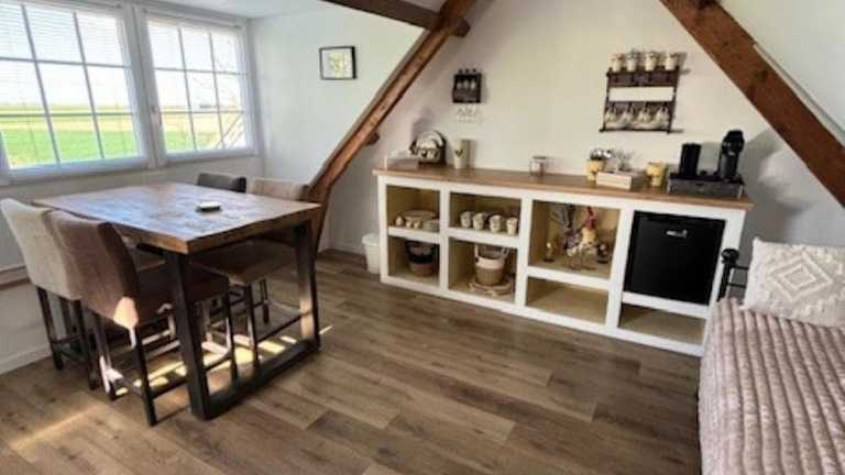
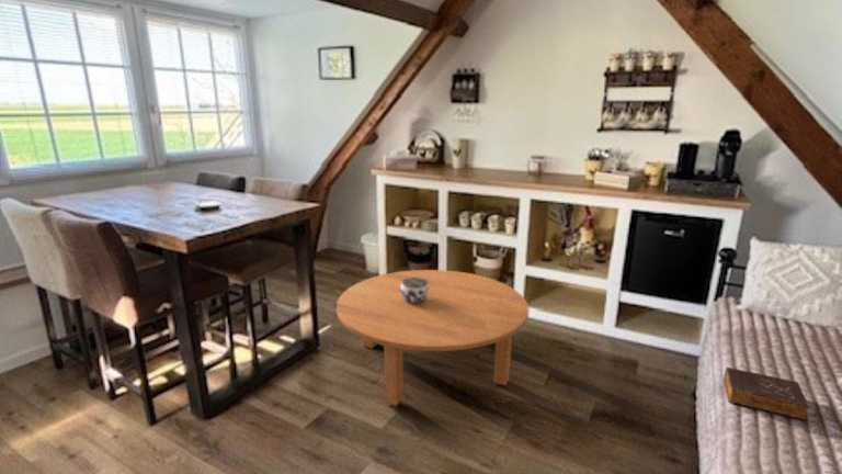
+ jar (414, 290)
+ book (763, 392)
+ coffee table (431, 331)
